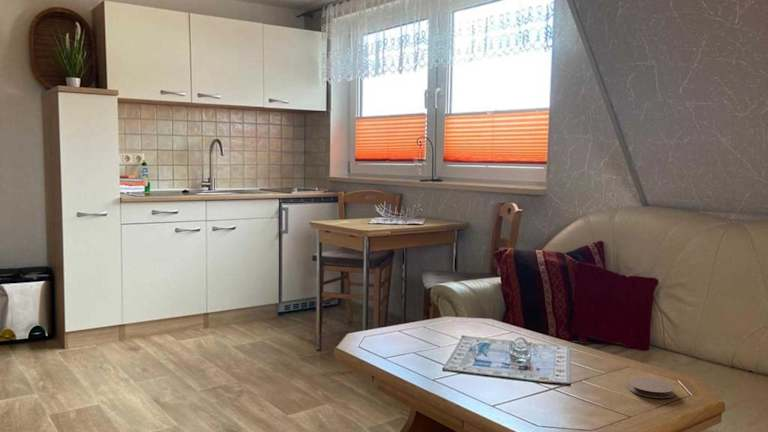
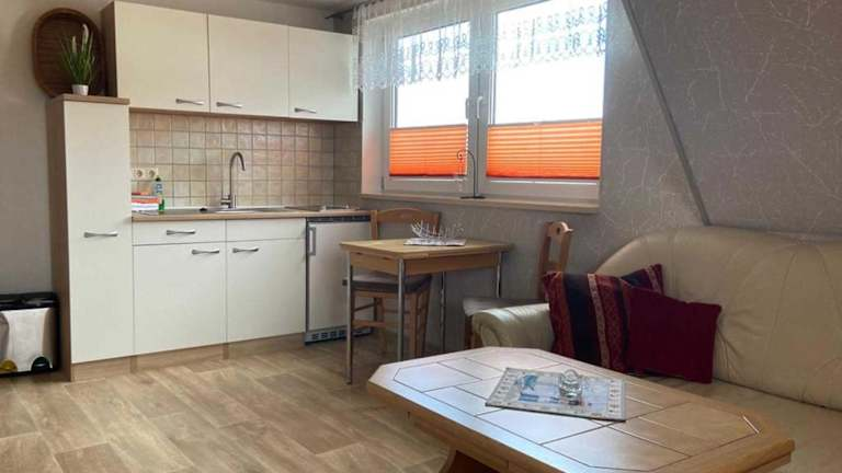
- coaster (651, 387)
